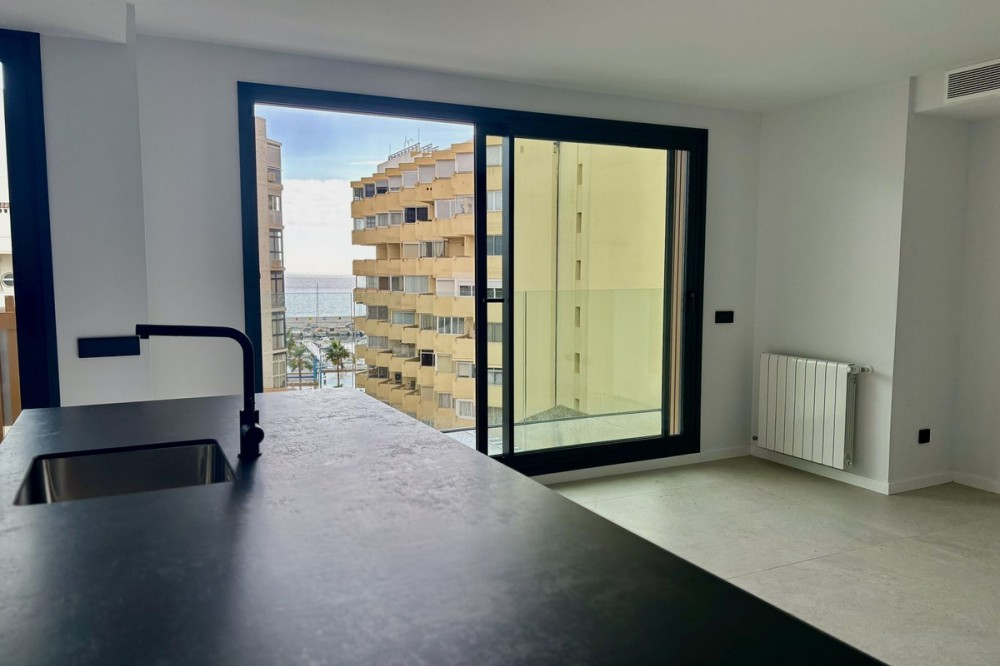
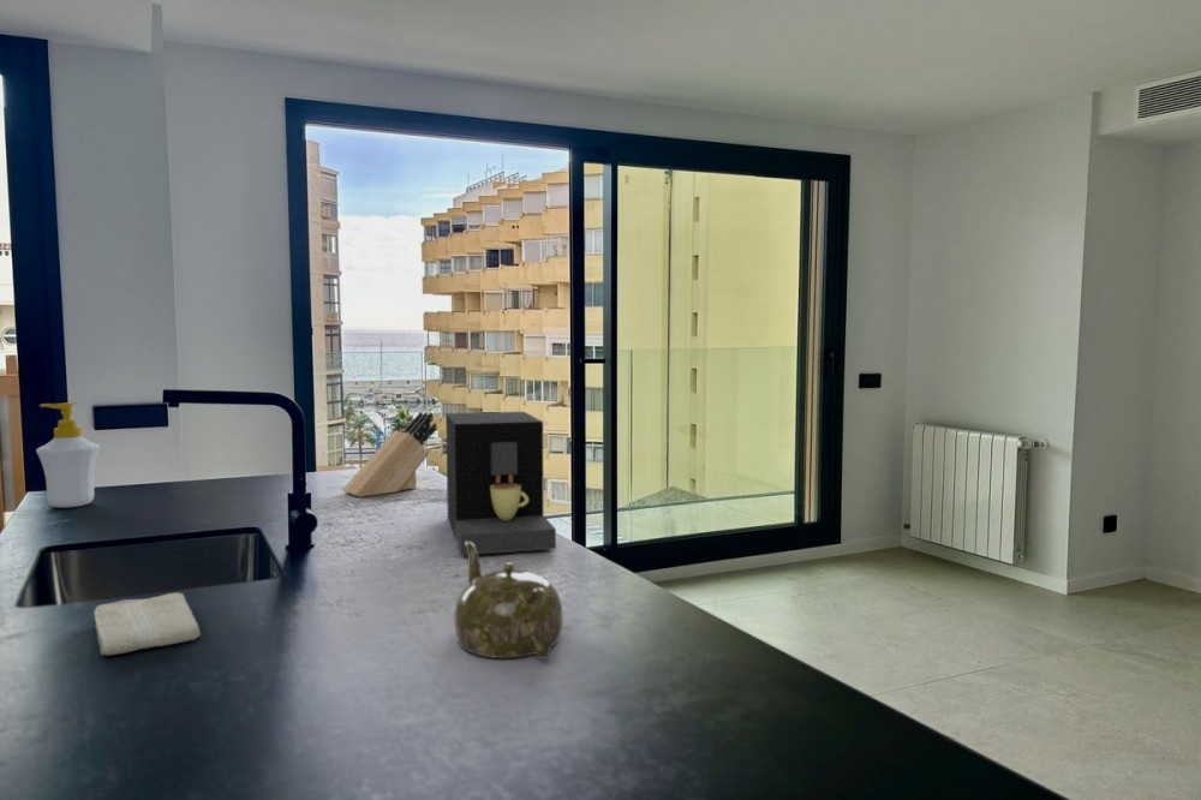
+ coffee maker (496, 477)
+ soap bottle (68, 453)
+ teapot (504, 598)
+ knife block (392, 452)
+ washcloth (145, 620)
